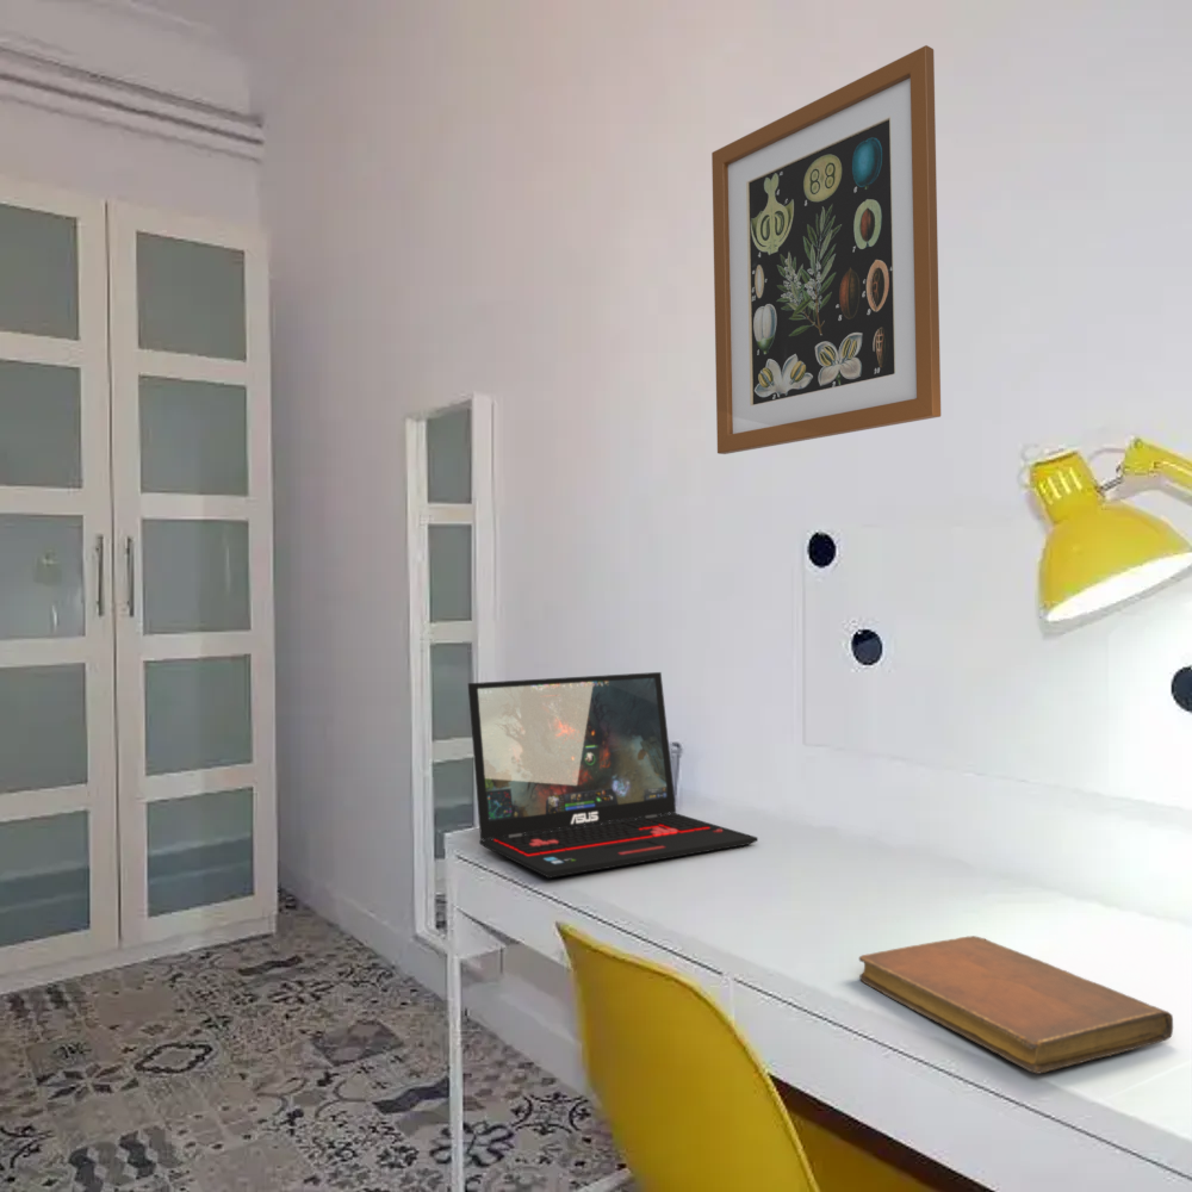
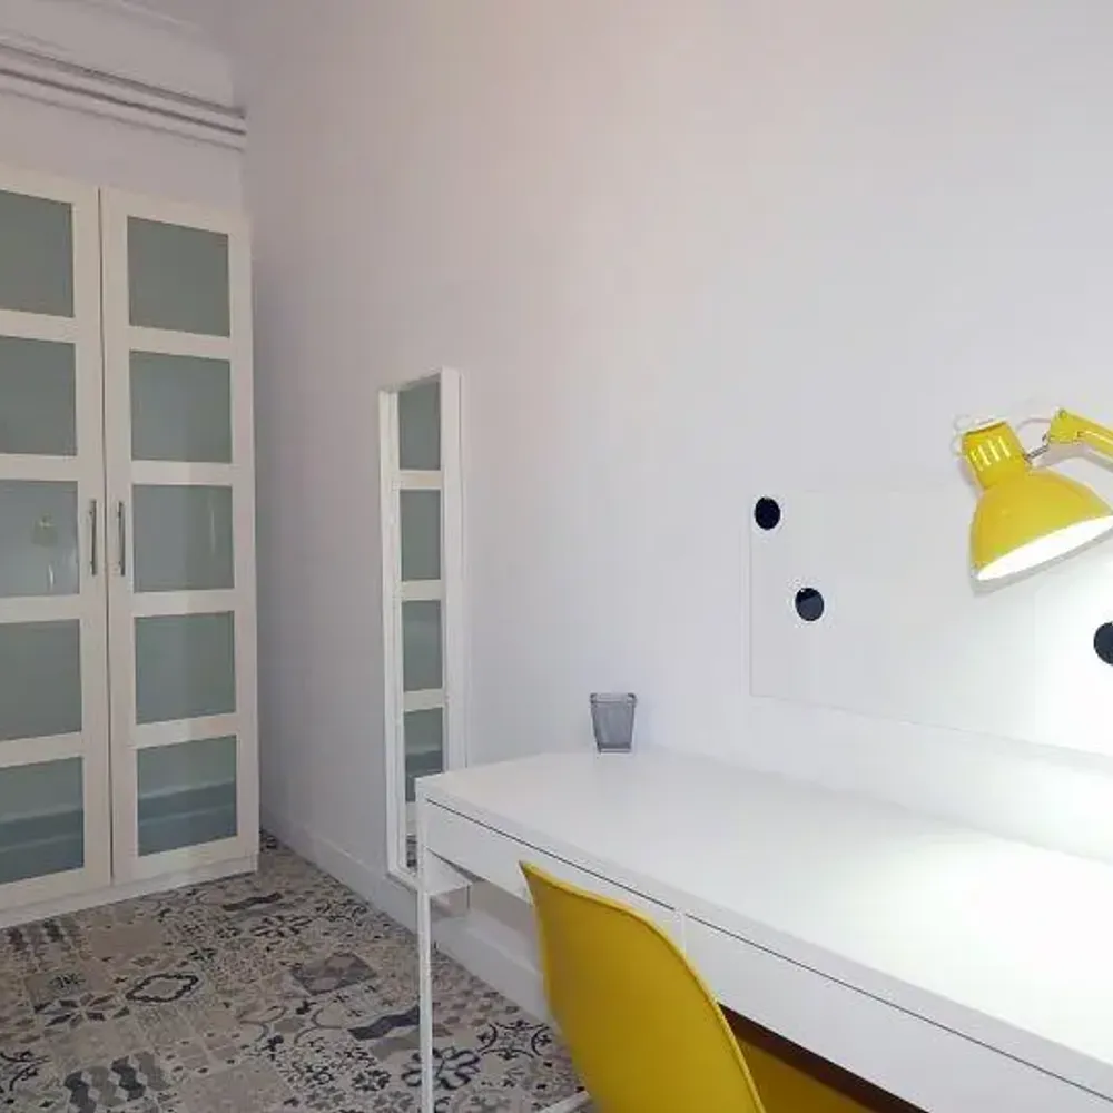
- laptop (610, 763)
- wall art (814, 271)
- notebook (1002, 993)
